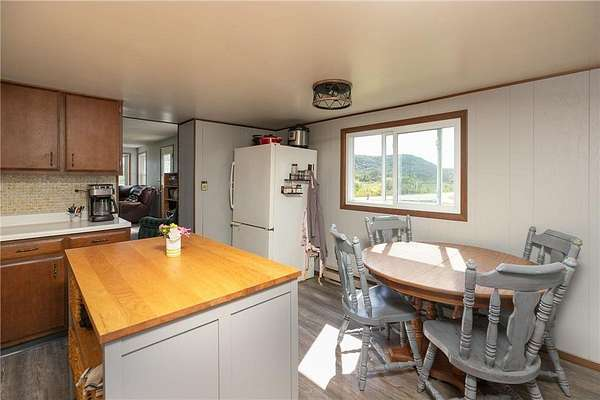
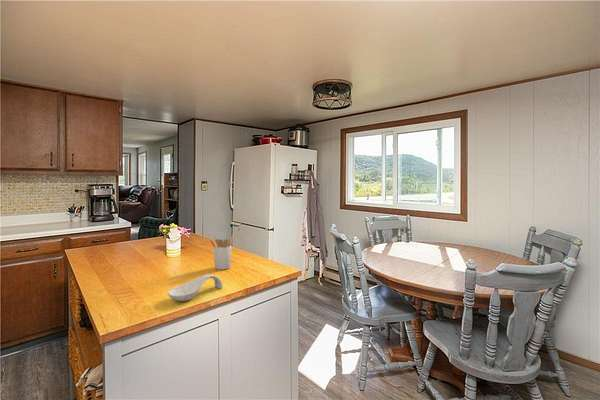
+ utensil holder (222, 252)
+ spoon rest (196, 286)
